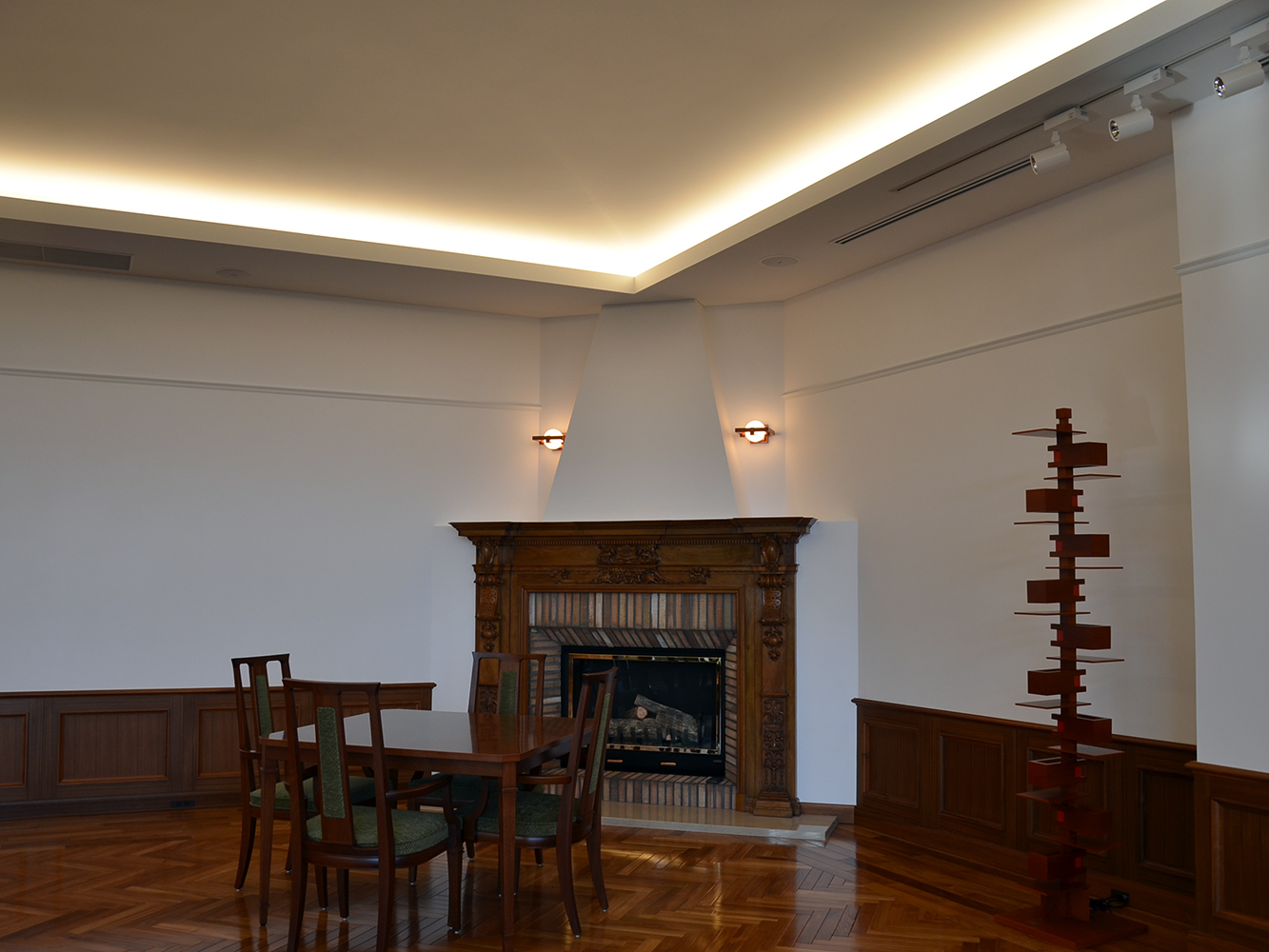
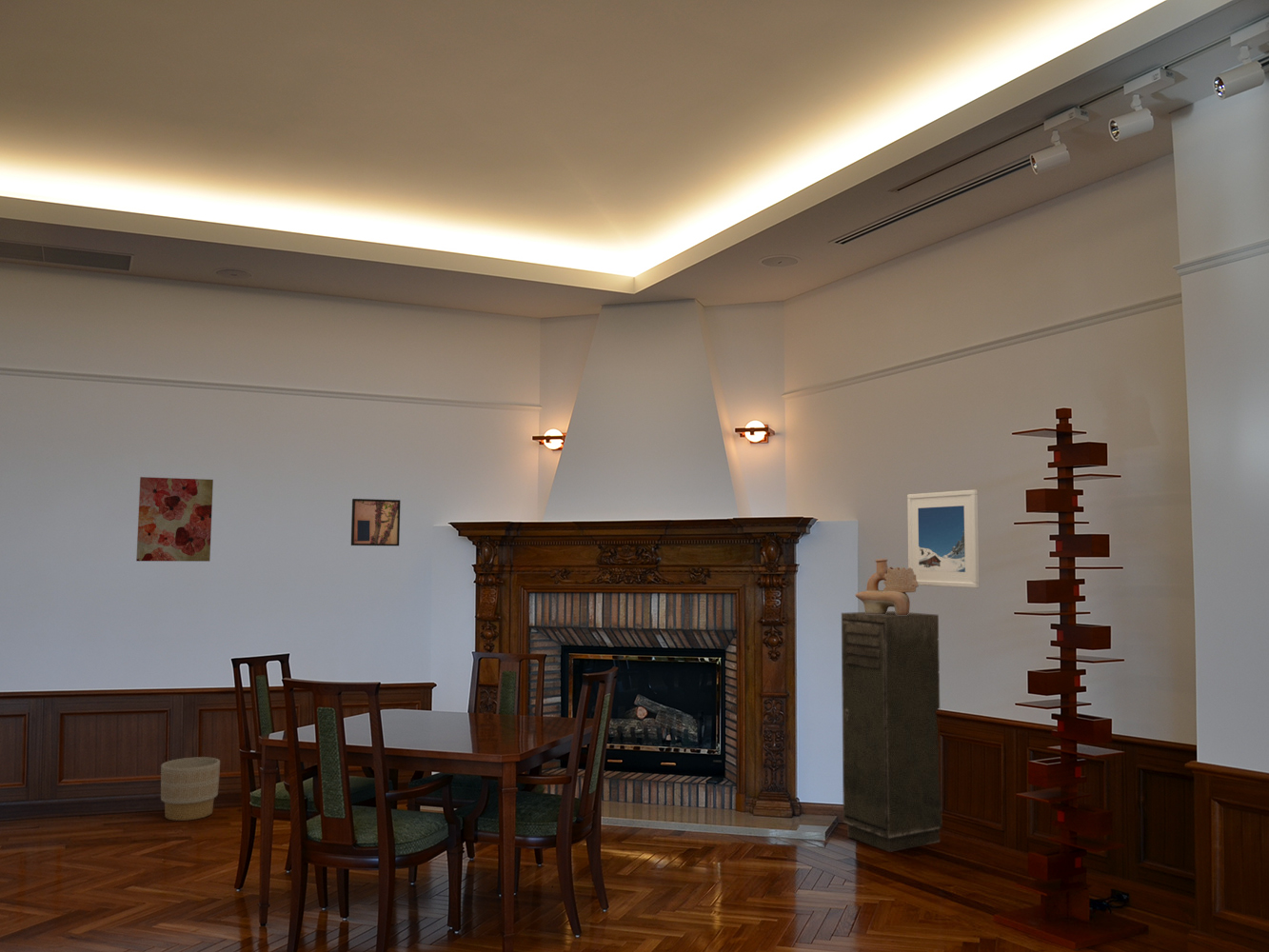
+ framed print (942, 539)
+ wall art (375, 522)
+ storage cabinet (889, 725)
+ wall art (175, 519)
+ decorative vase (886, 585)
+ planter (189, 788)
